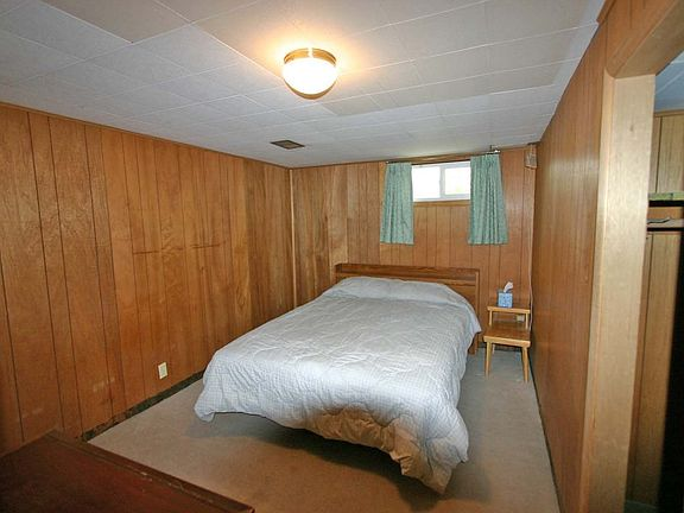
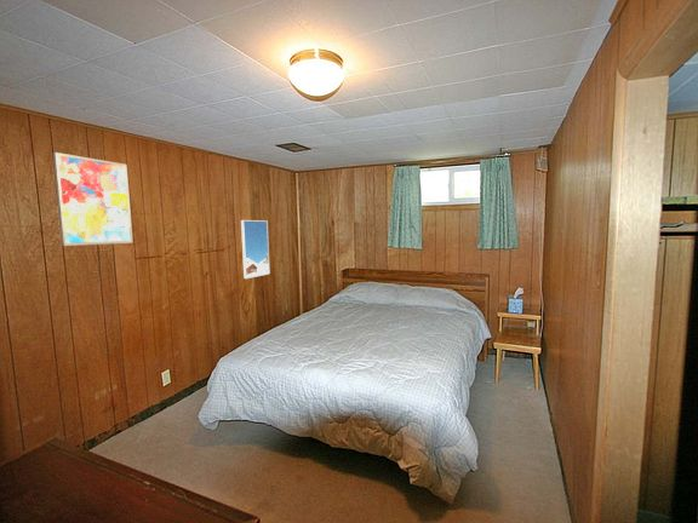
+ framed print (256, 248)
+ wall art (96, 201)
